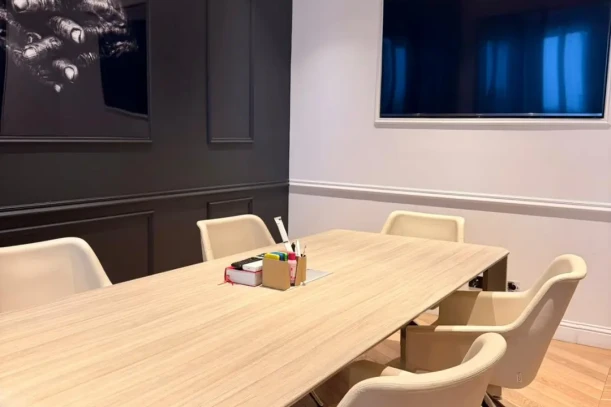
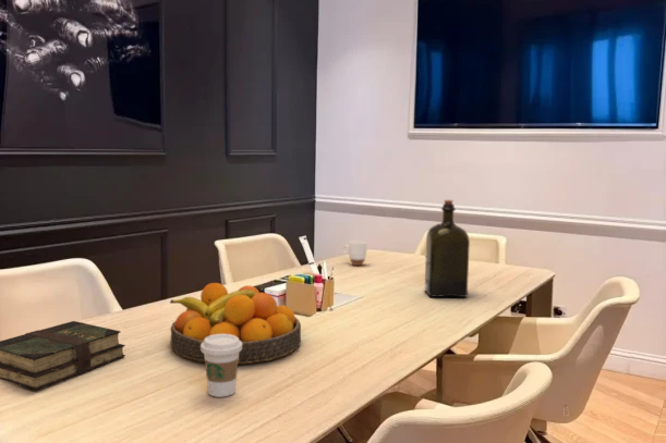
+ coffee cup (221, 365)
+ fruit bowl (237, 315)
+ book (56, 350)
+ liquor (447, 247)
+ mug (353, 253)
